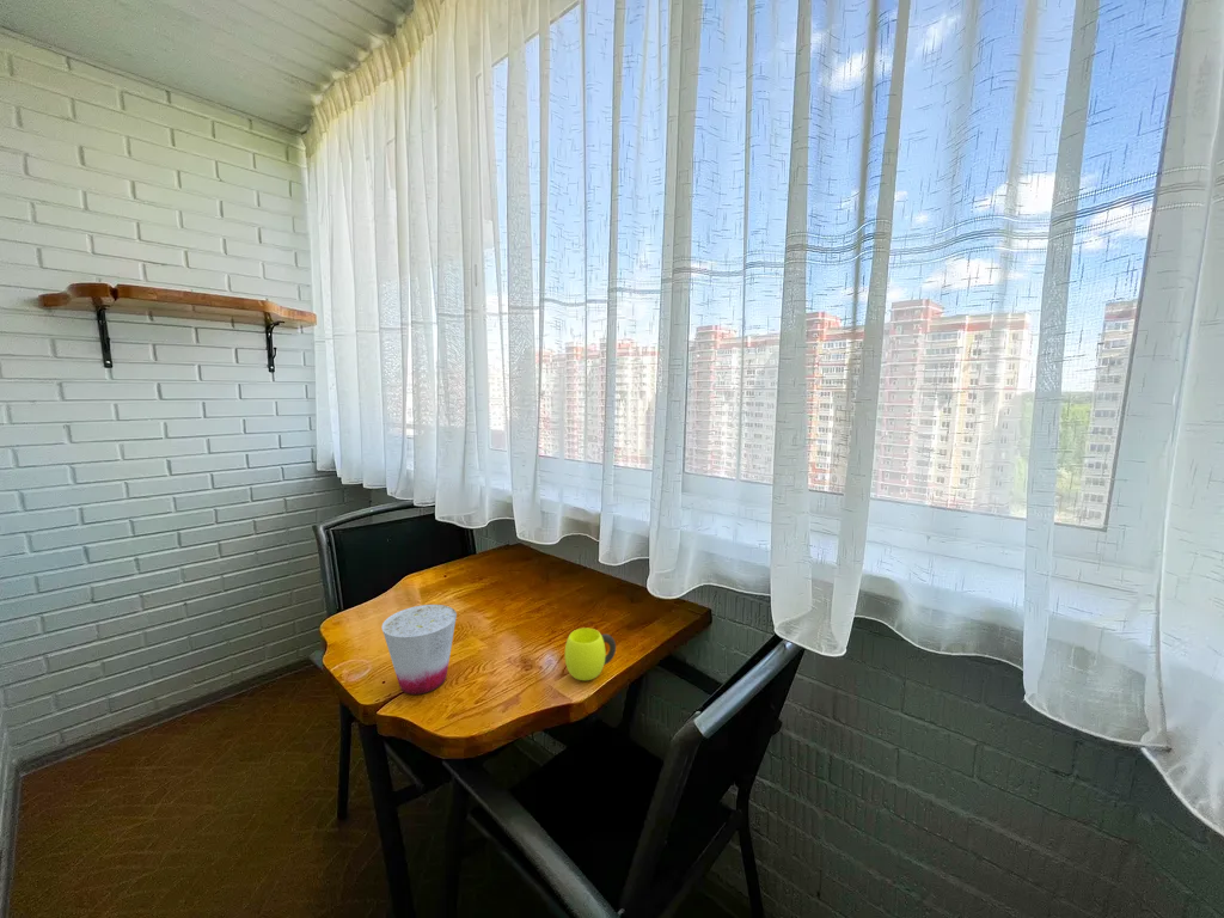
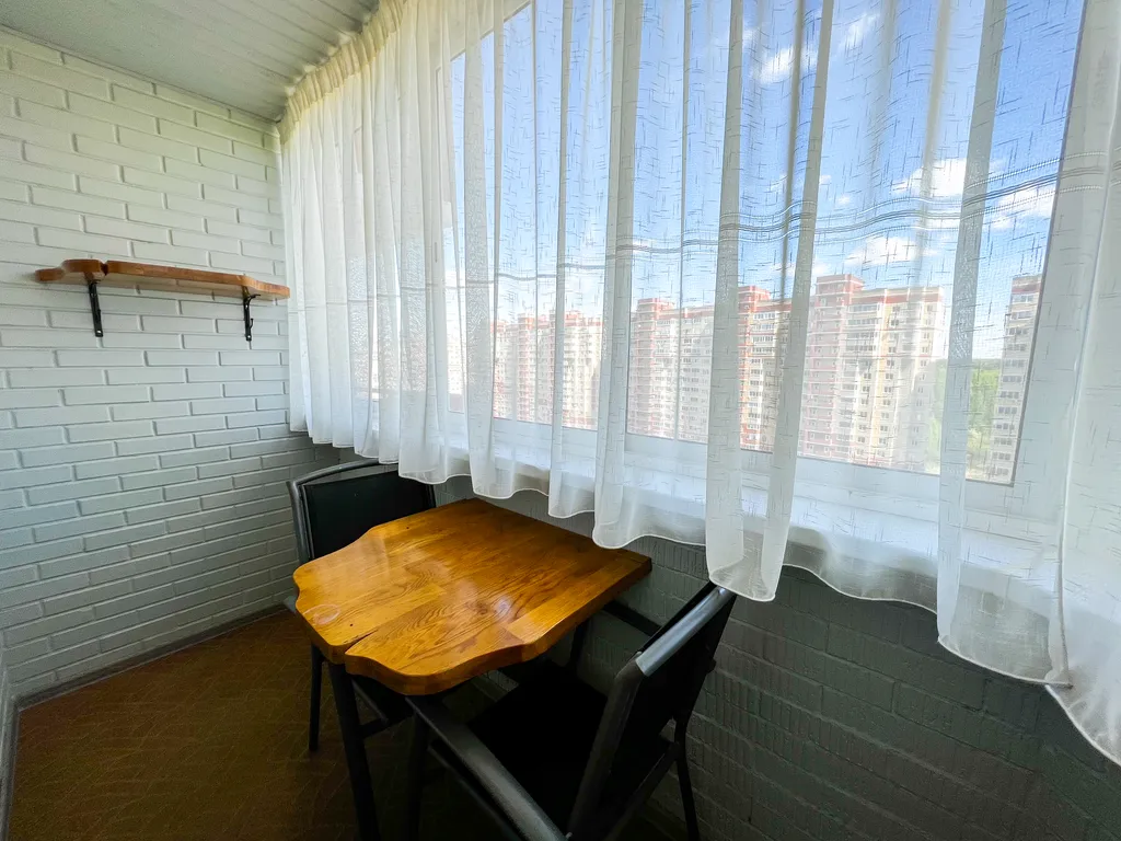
- cup (590, 653)
- cup (422, 650)
